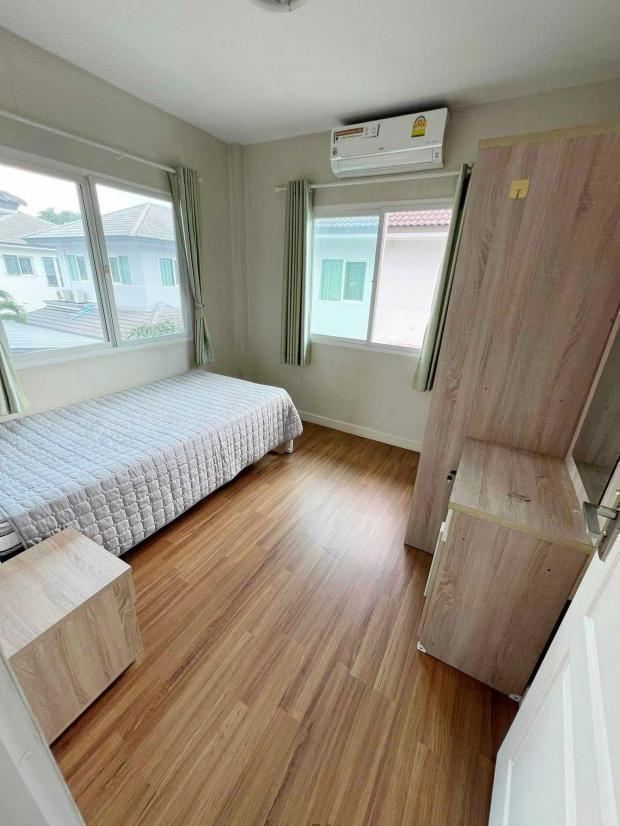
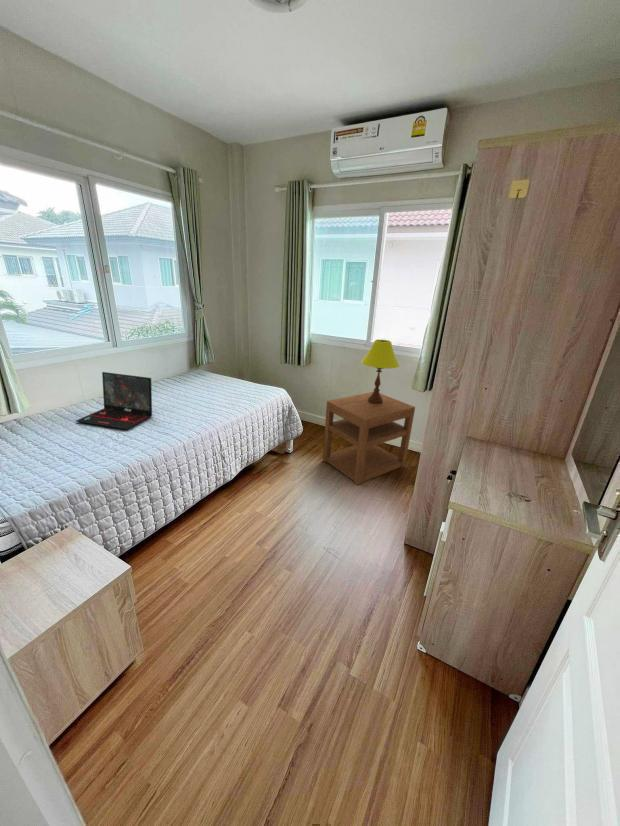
+ laptop (114, 399)
+ table lamp (379, 371)
+ nightstand (367, 434)
